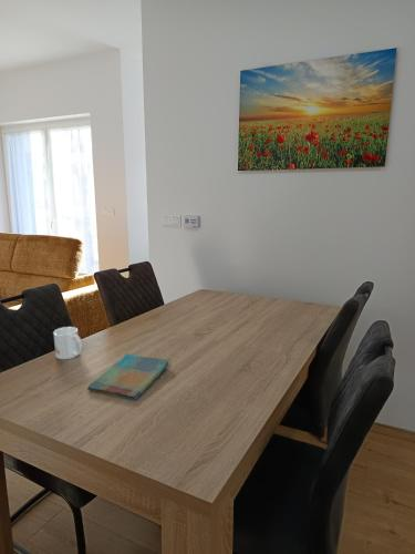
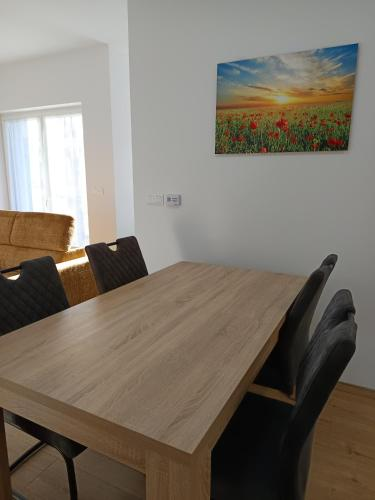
- mug (70, 343)
- dish towel (131, 373)
